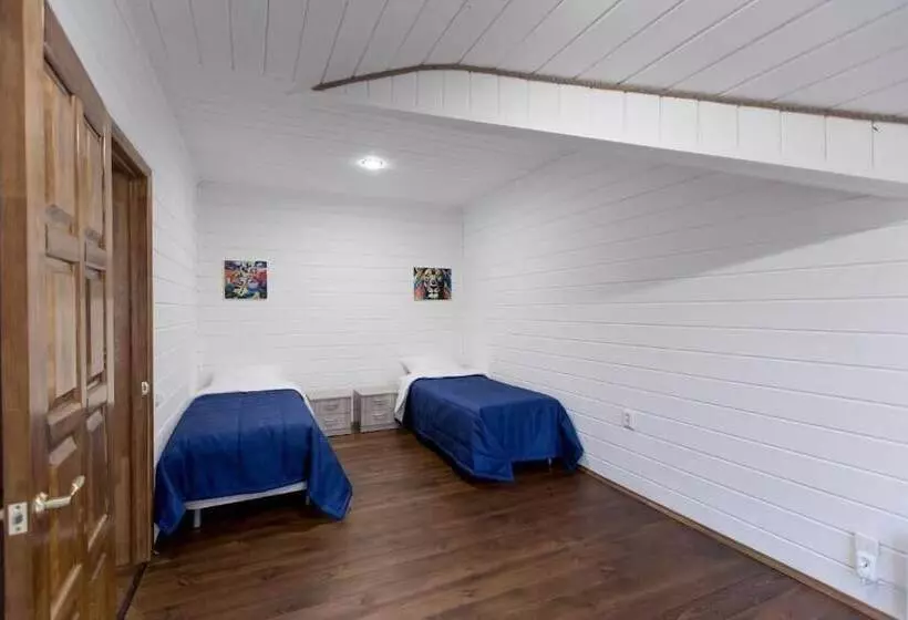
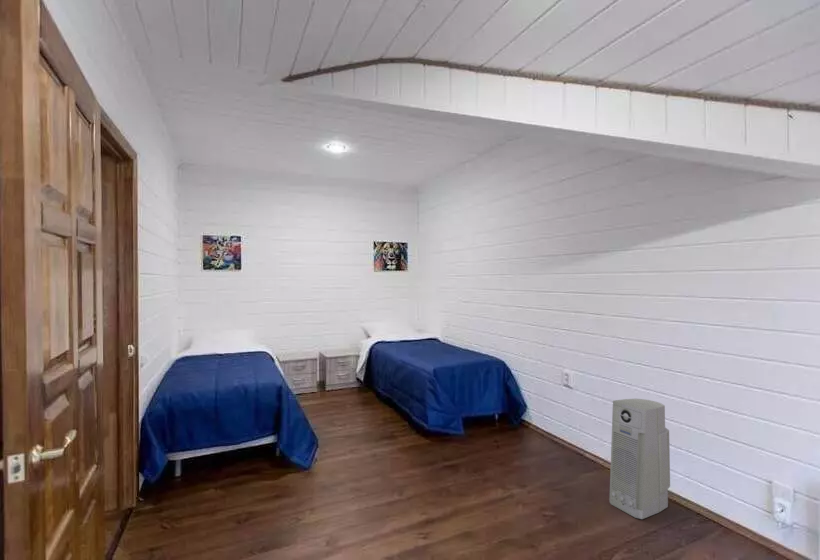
+ air purifier (640, 453)
